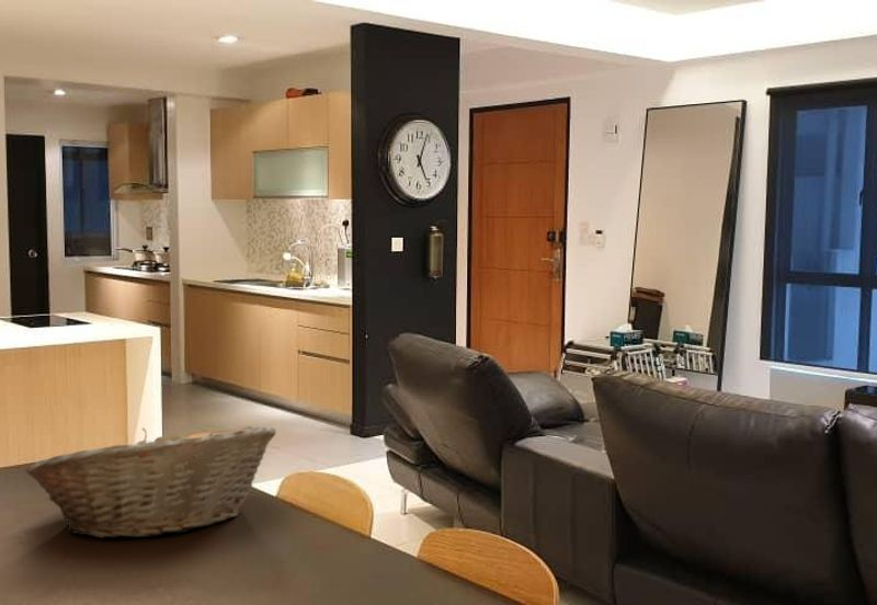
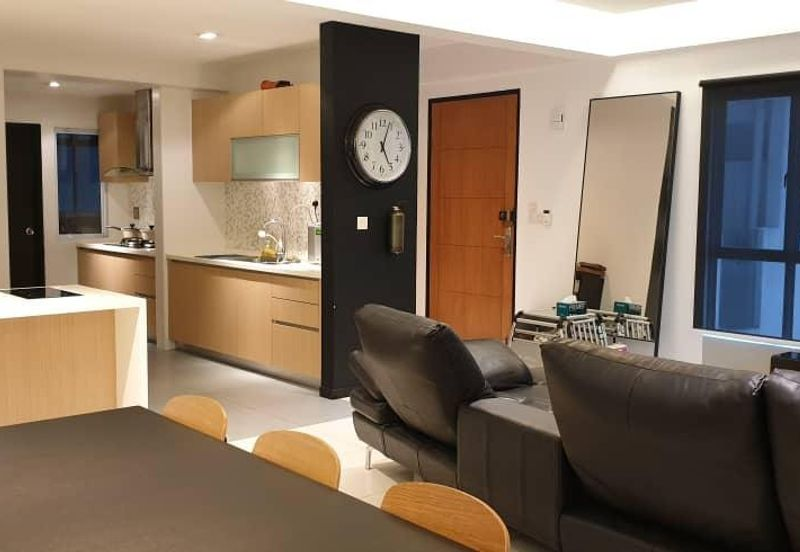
- fruit basket (158, 469)
